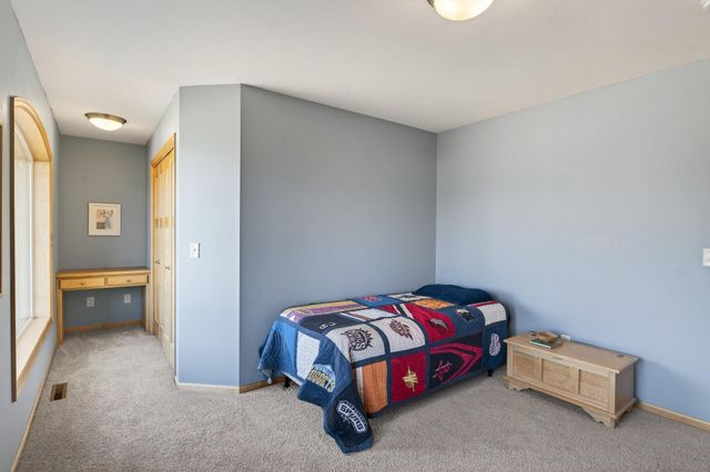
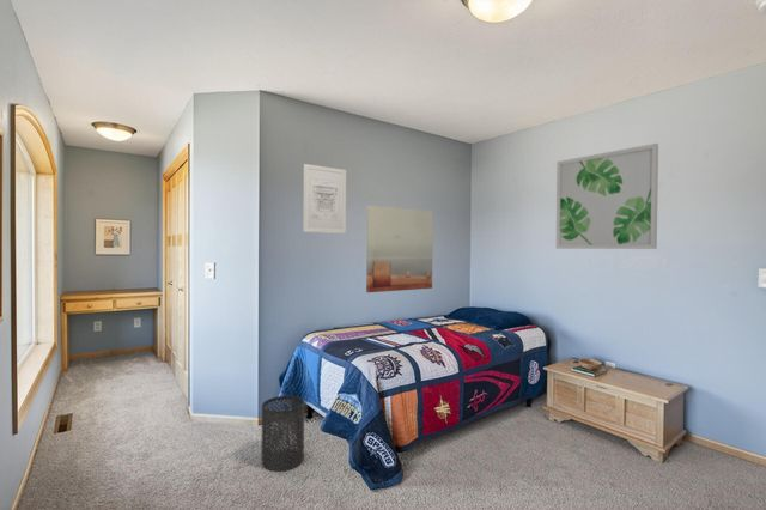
+ trash can (282, 431)
+ wall art (324, 200)
+ wall art (602, 201)
+ wall art (401, 249)
